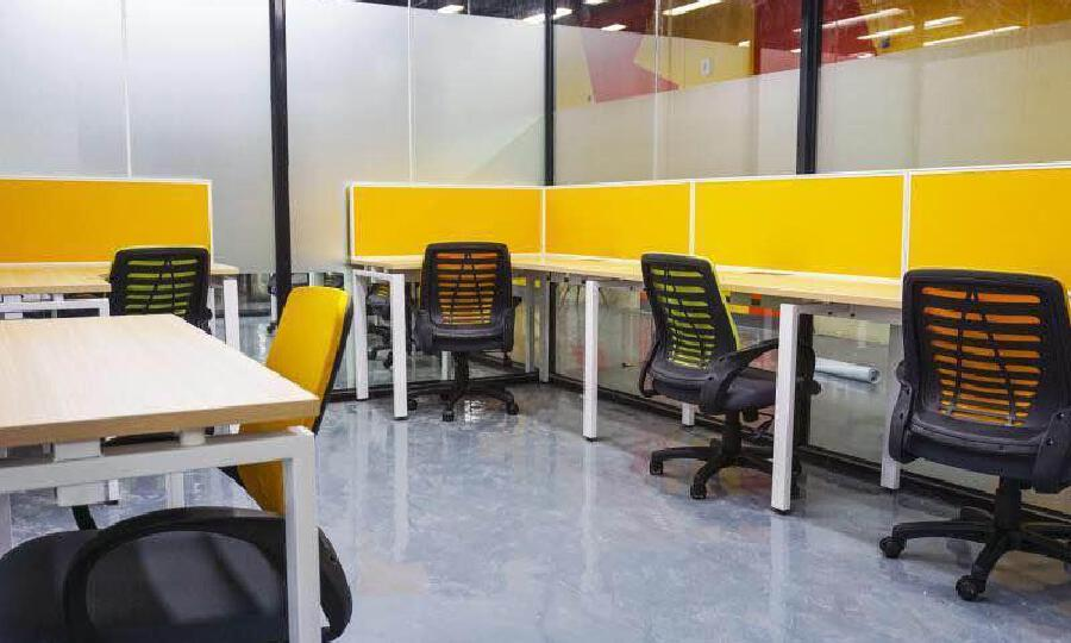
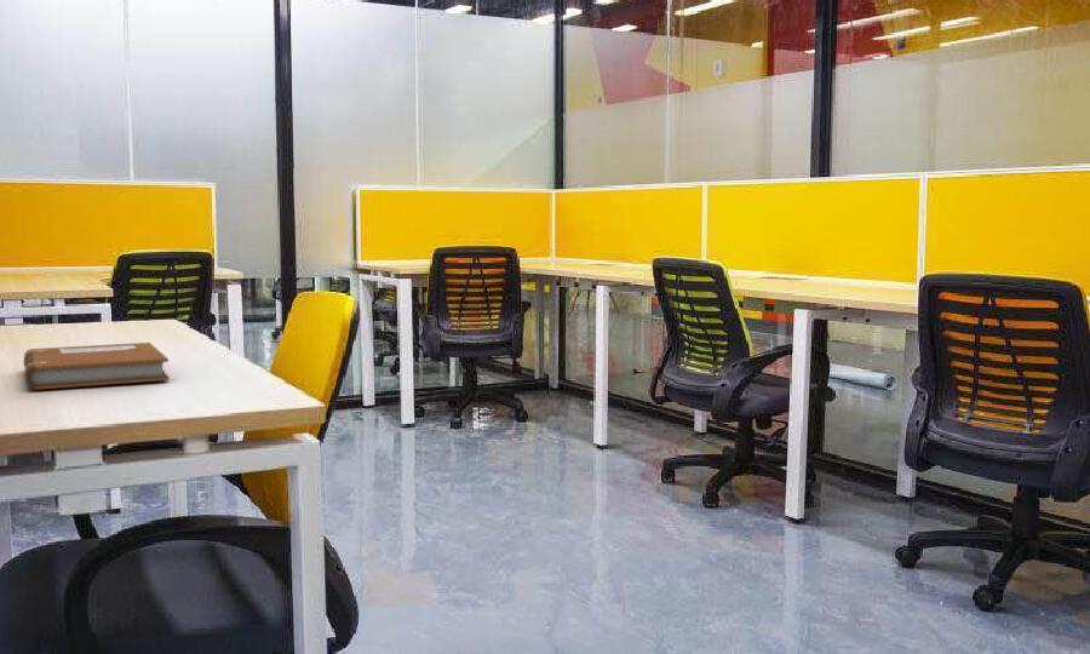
+ notebook (93, 363)
